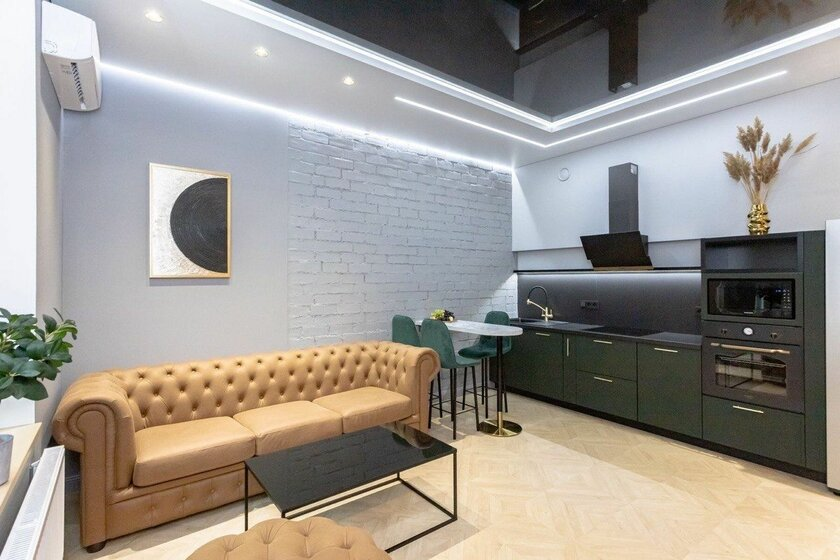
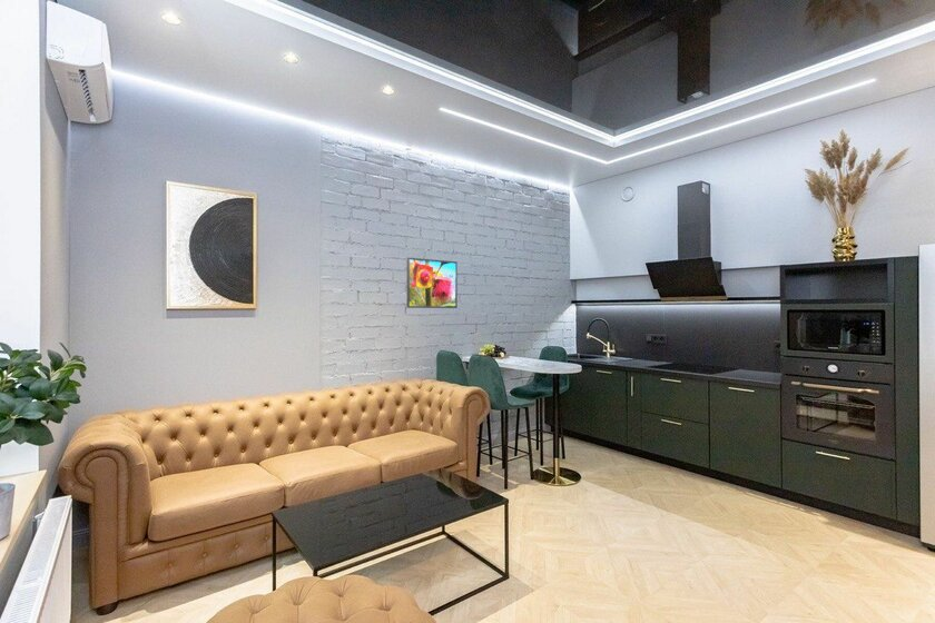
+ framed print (432, 284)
